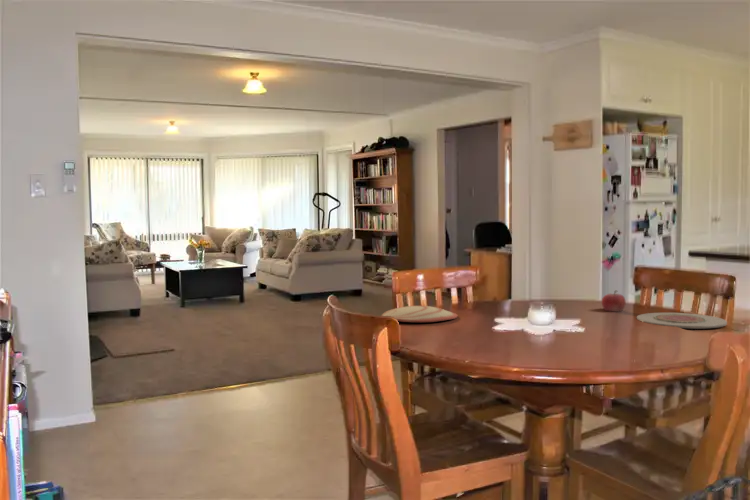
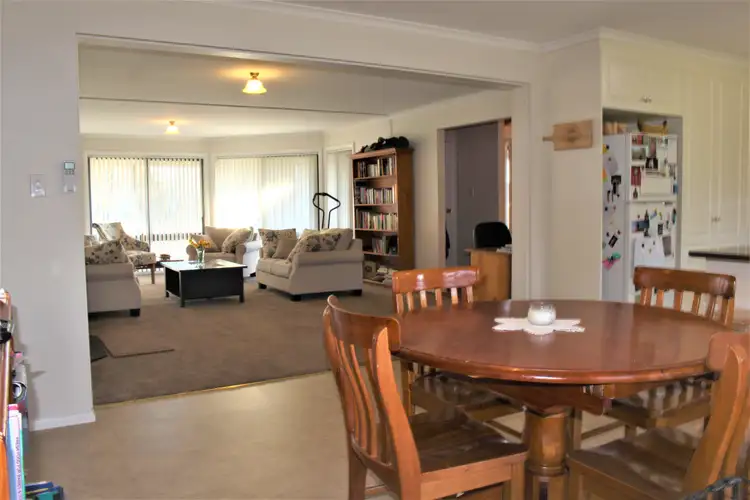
- plate (680, 319)
- fruit (613, 300)
- plate (419, 312)
